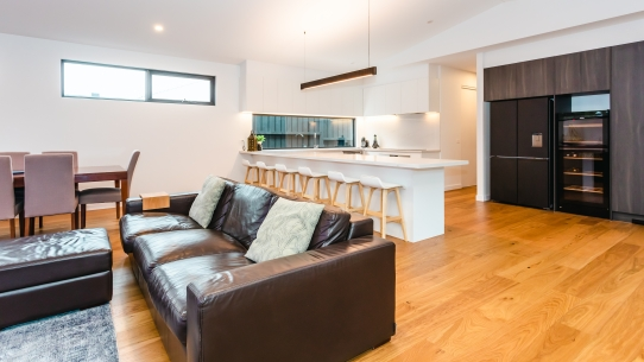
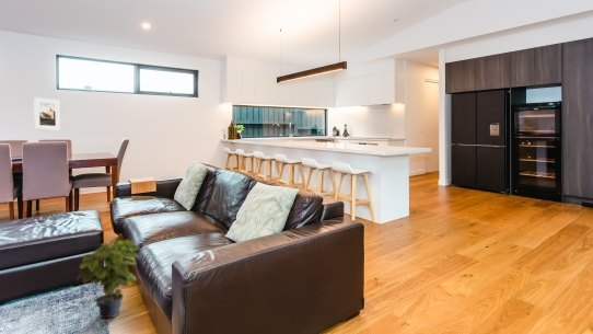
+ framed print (47, 114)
+ potted plant (111, 276)
